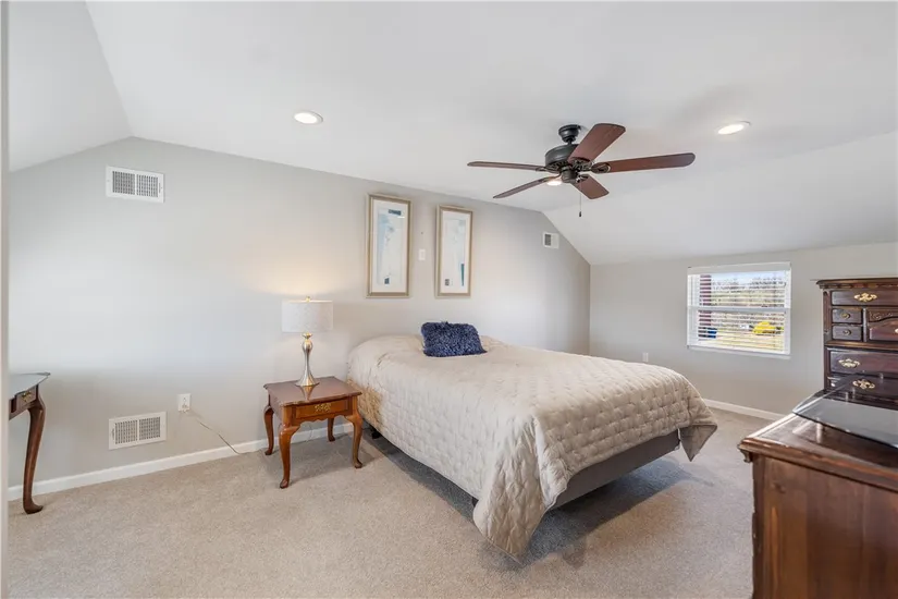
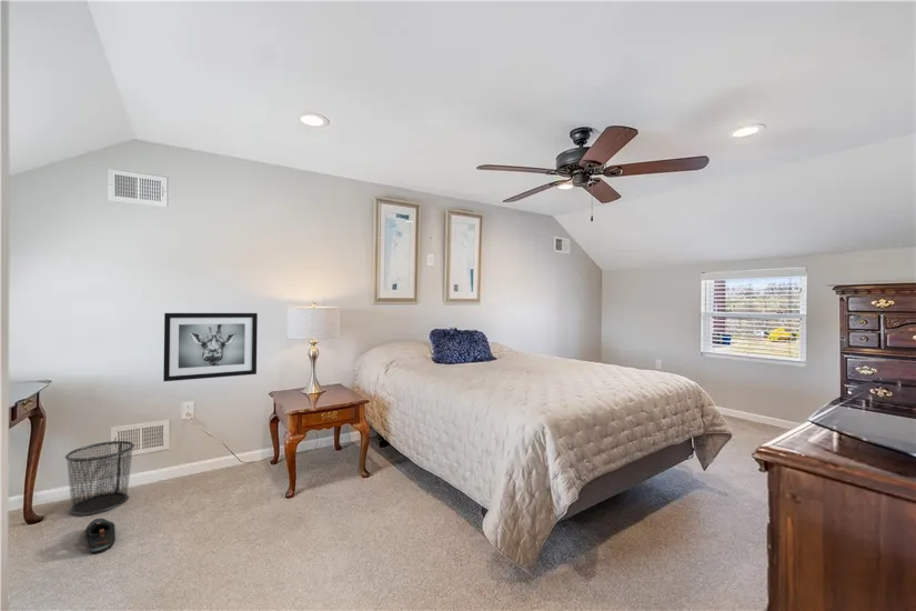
+ wall art (212, 344)
+ waste bin (101, 477)
+ shoe (100, 529)
